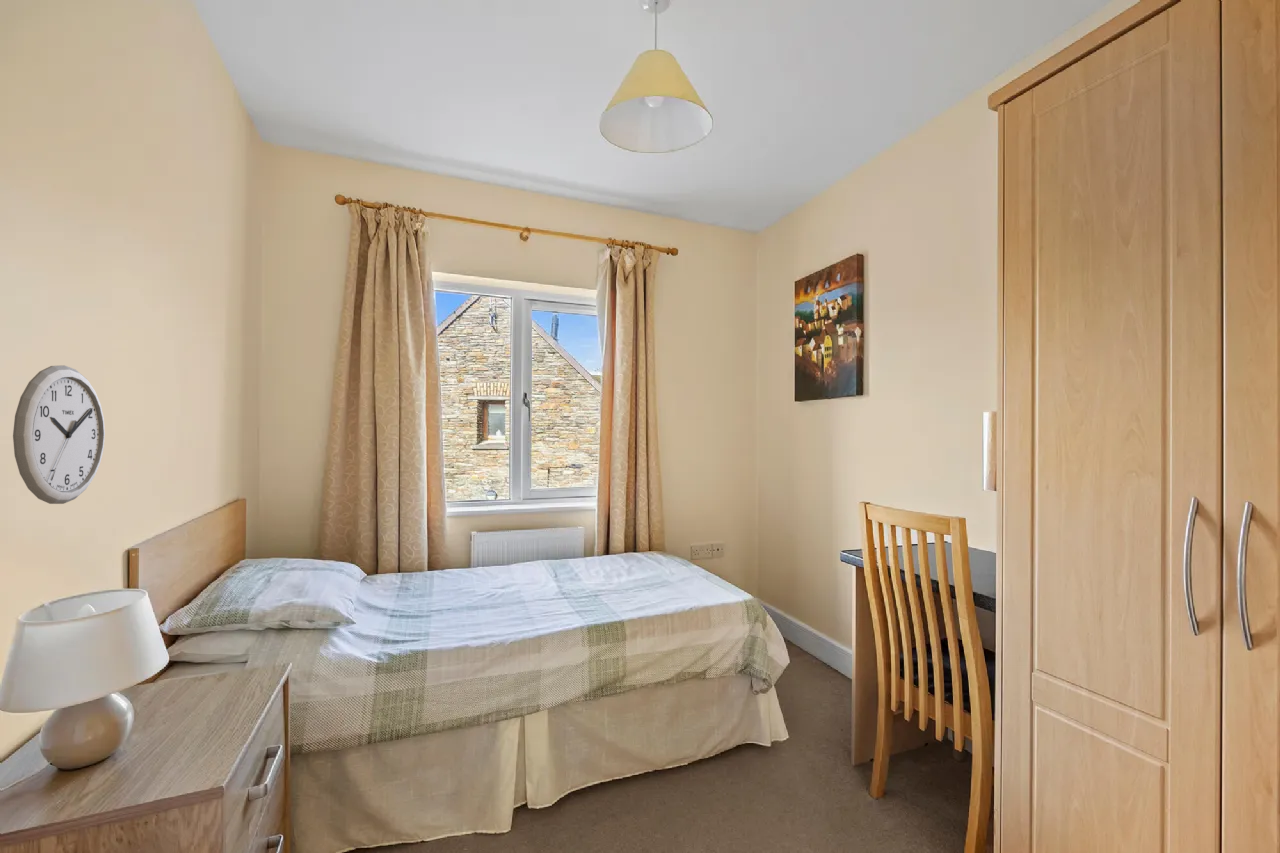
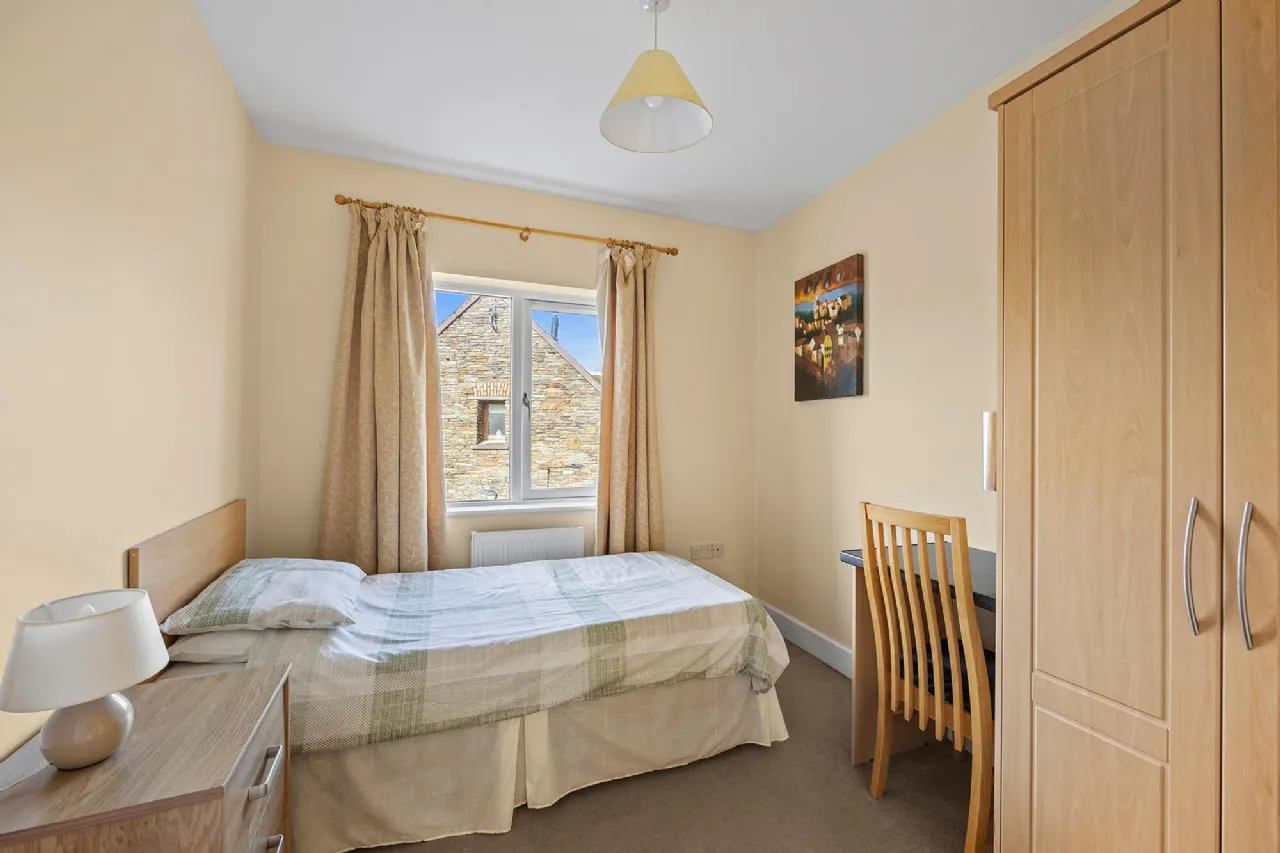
- wall clock (66, 434)
